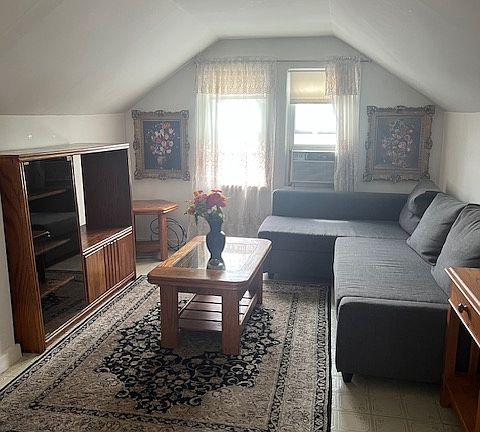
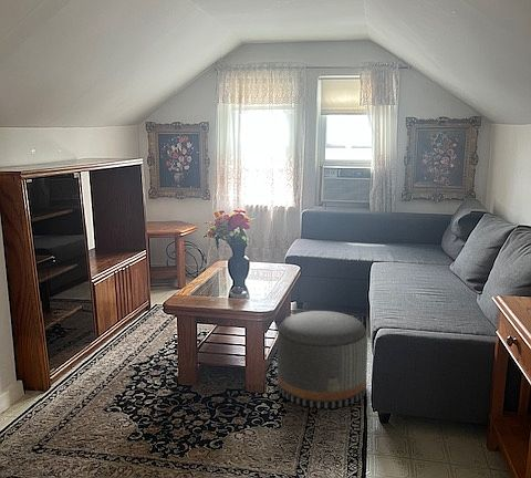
+ pouf (321, 352)
